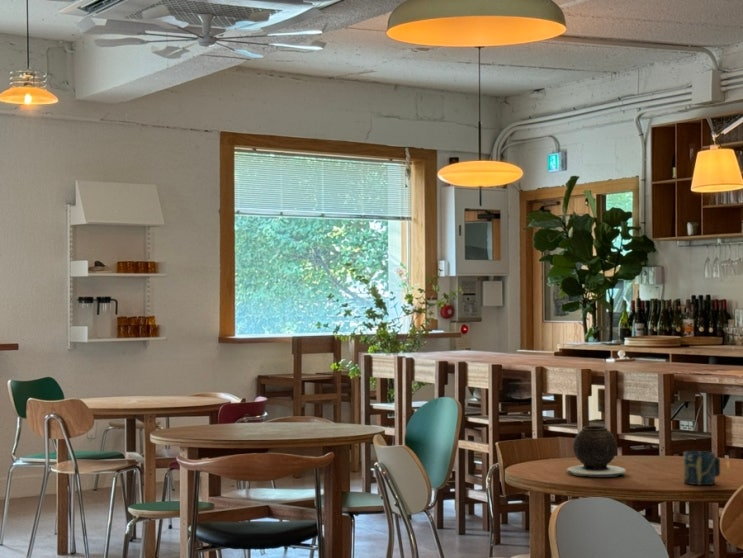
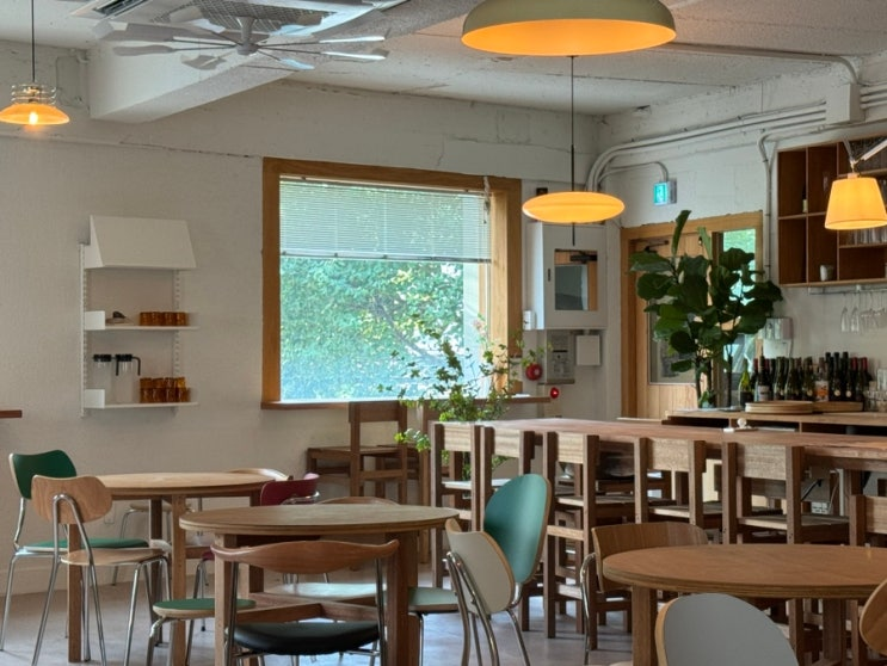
- vase (596, 450)
- cup (703, 467)
